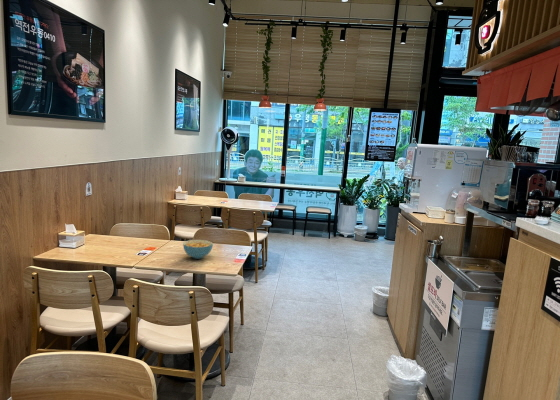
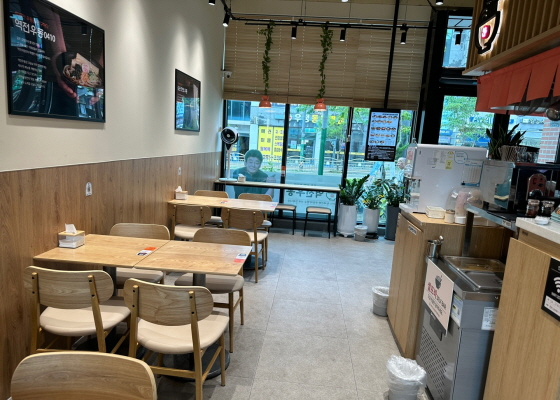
- cereal bowl (197, 250)
